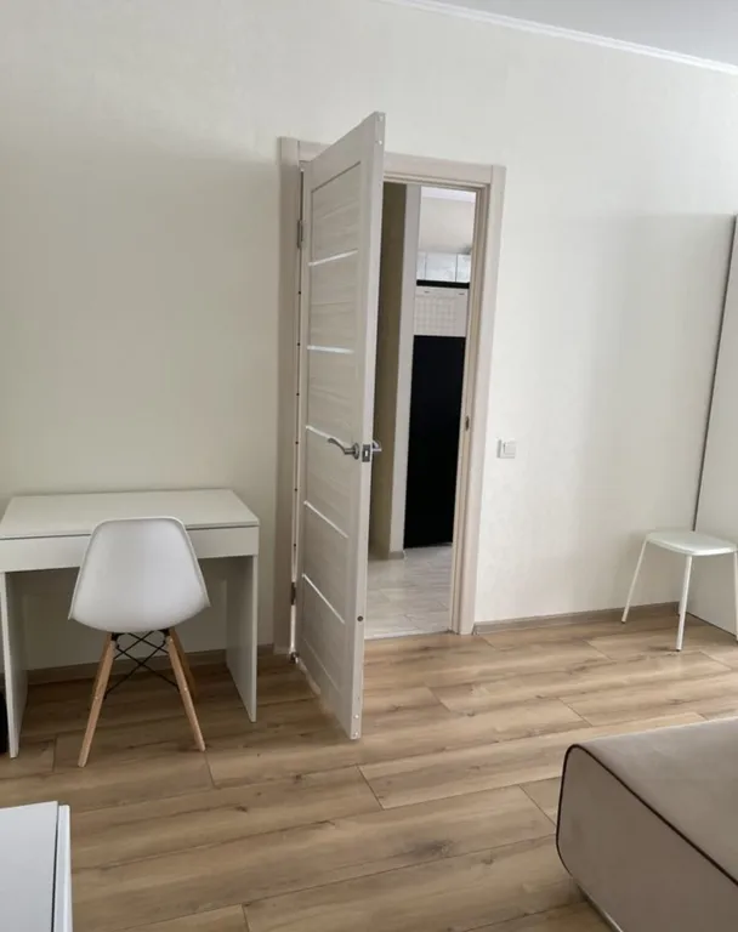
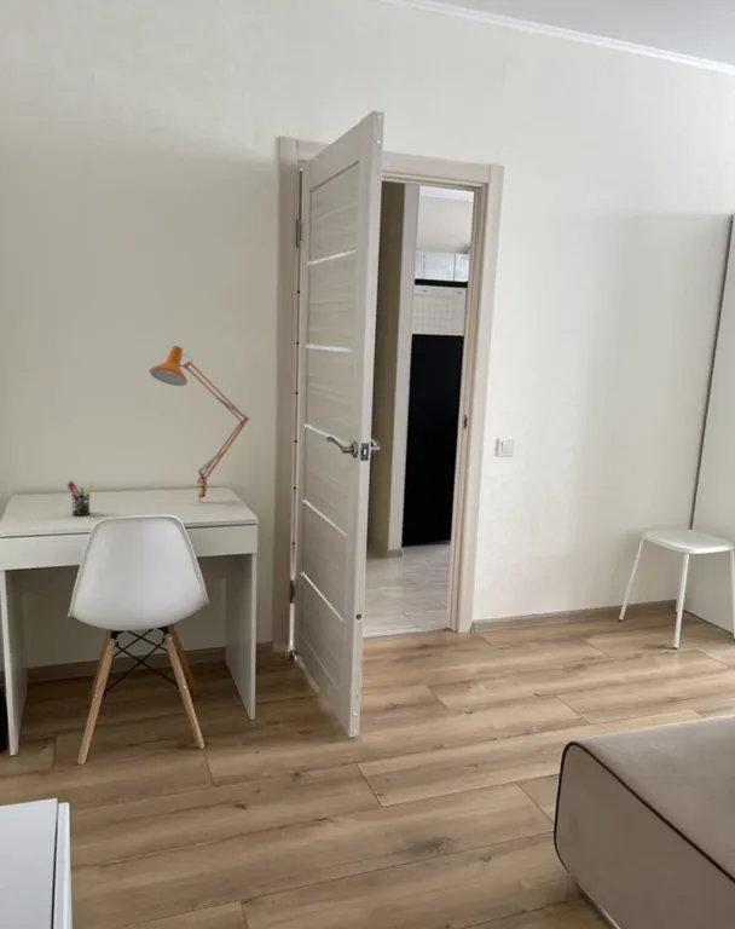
+ desk lamp (225, 442)
+ pen holder (80, 497)
